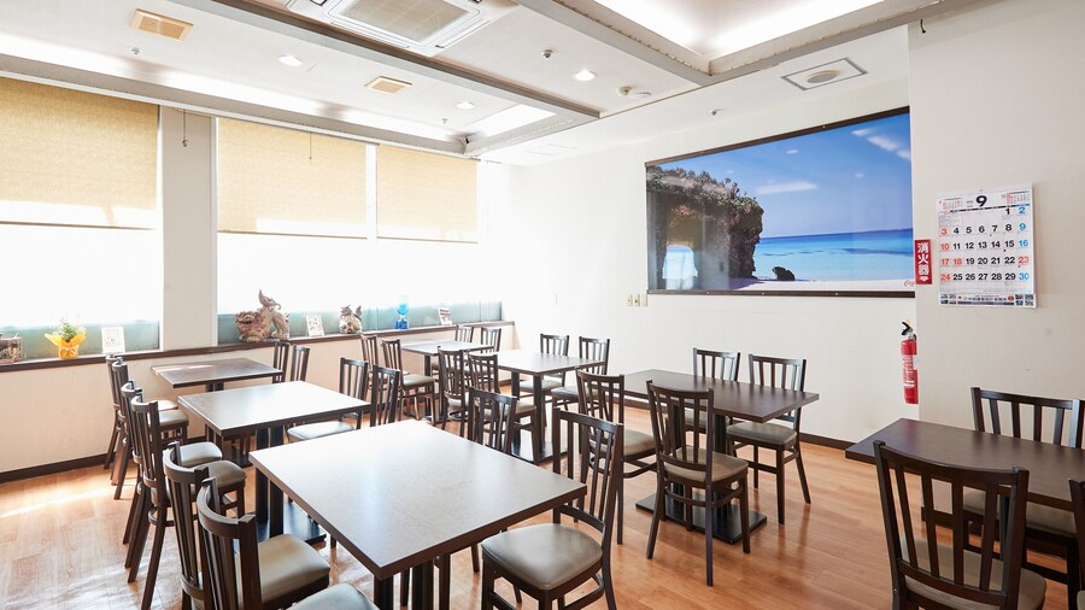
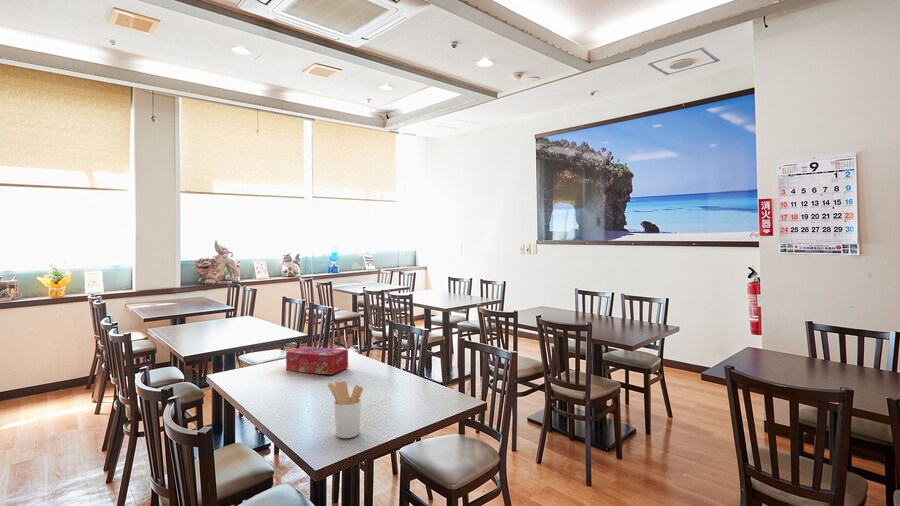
+ tissue box (317, 359)
+ utensil holder (344, 407)
